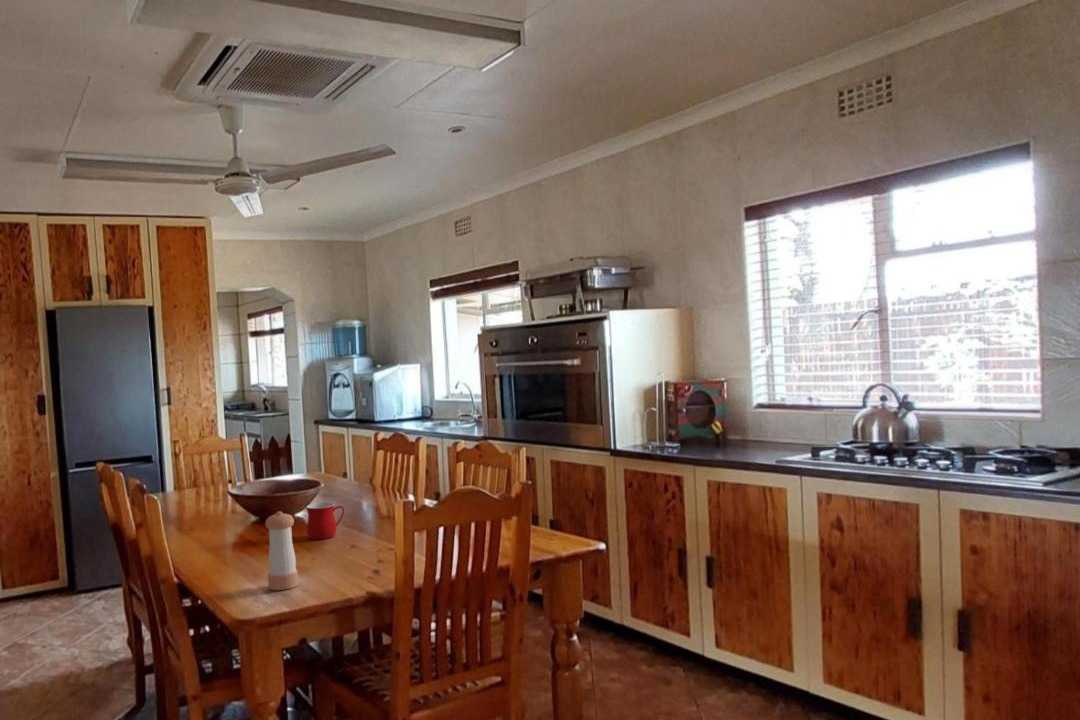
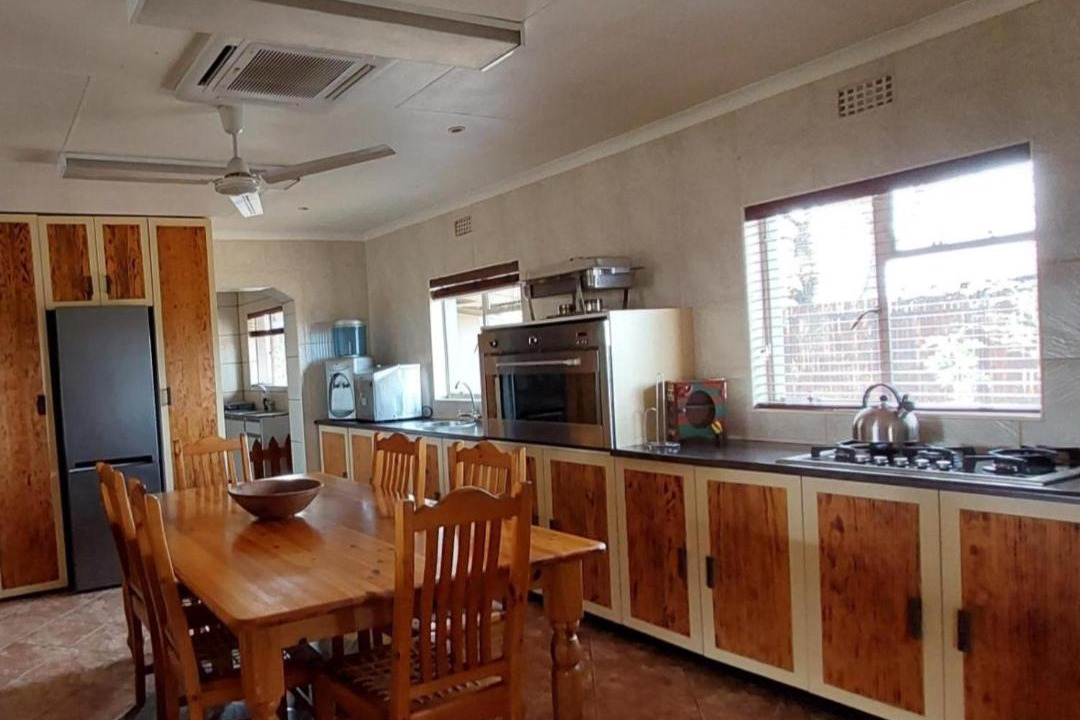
- mug (325, 520)
- pepper shaker (281, 548)
